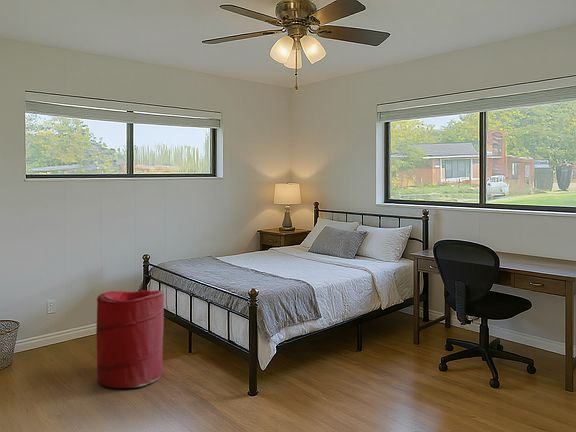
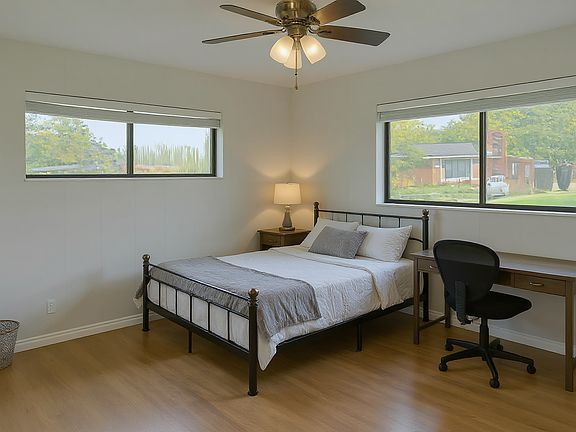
- laundry hamper (131, 333)
